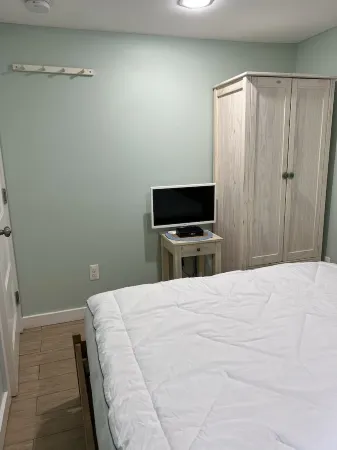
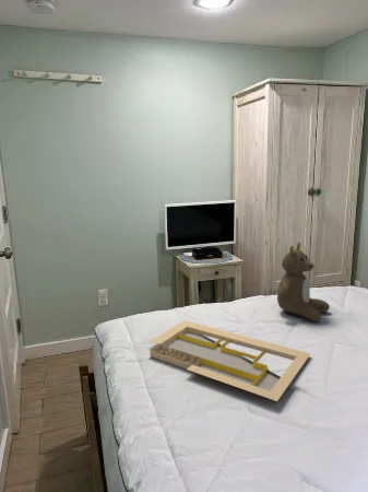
+ teddy bear (302, 279)
+ serving tray (221, 355)
